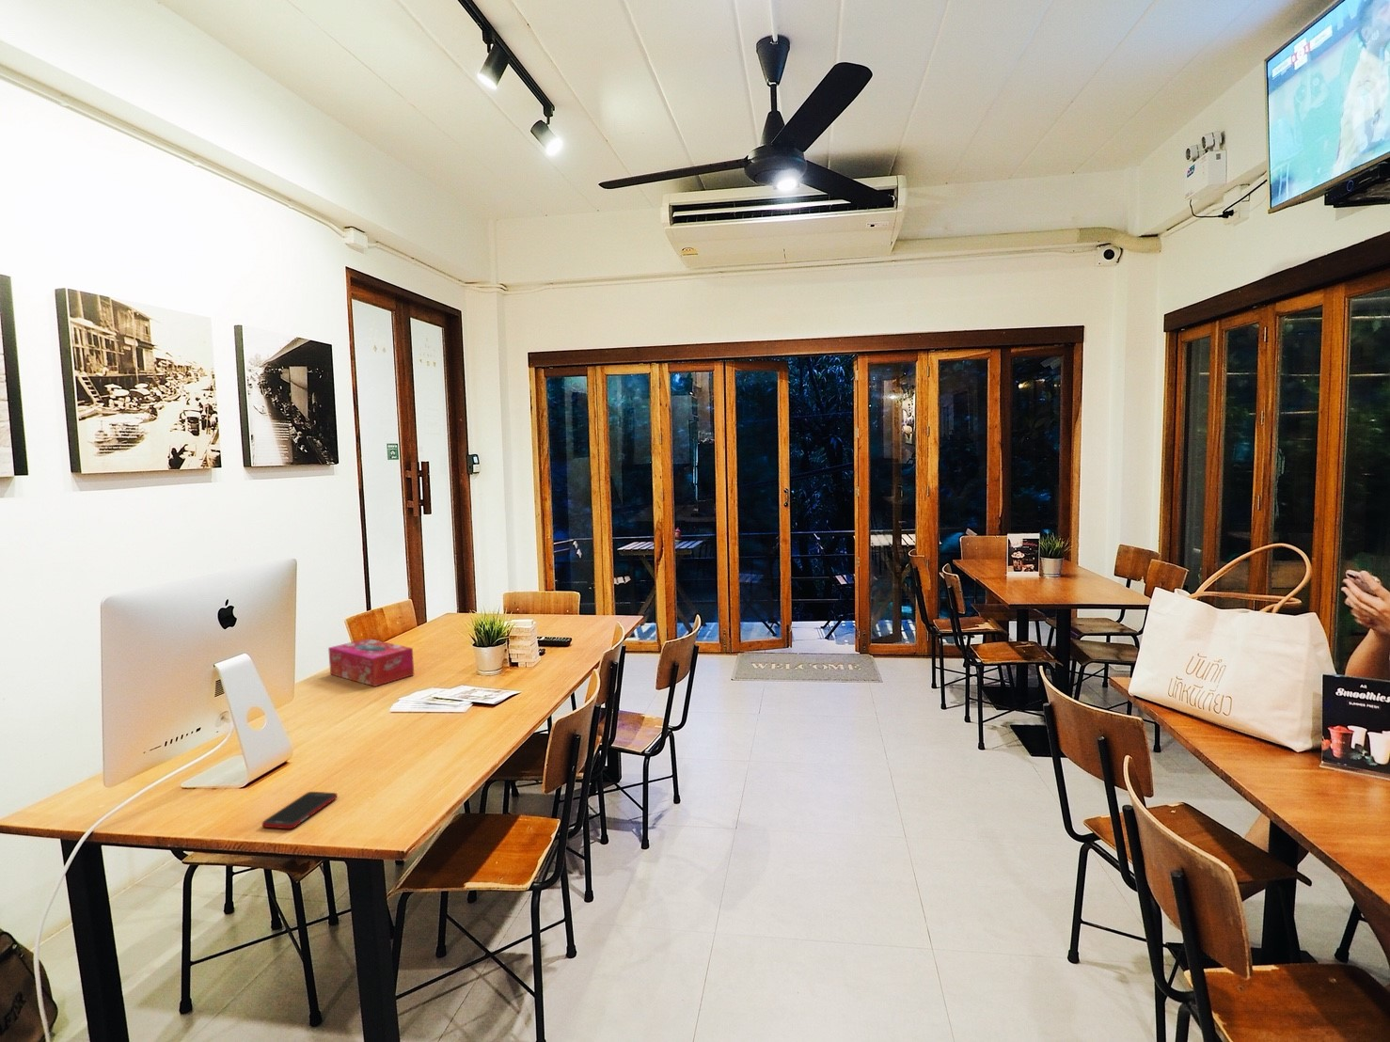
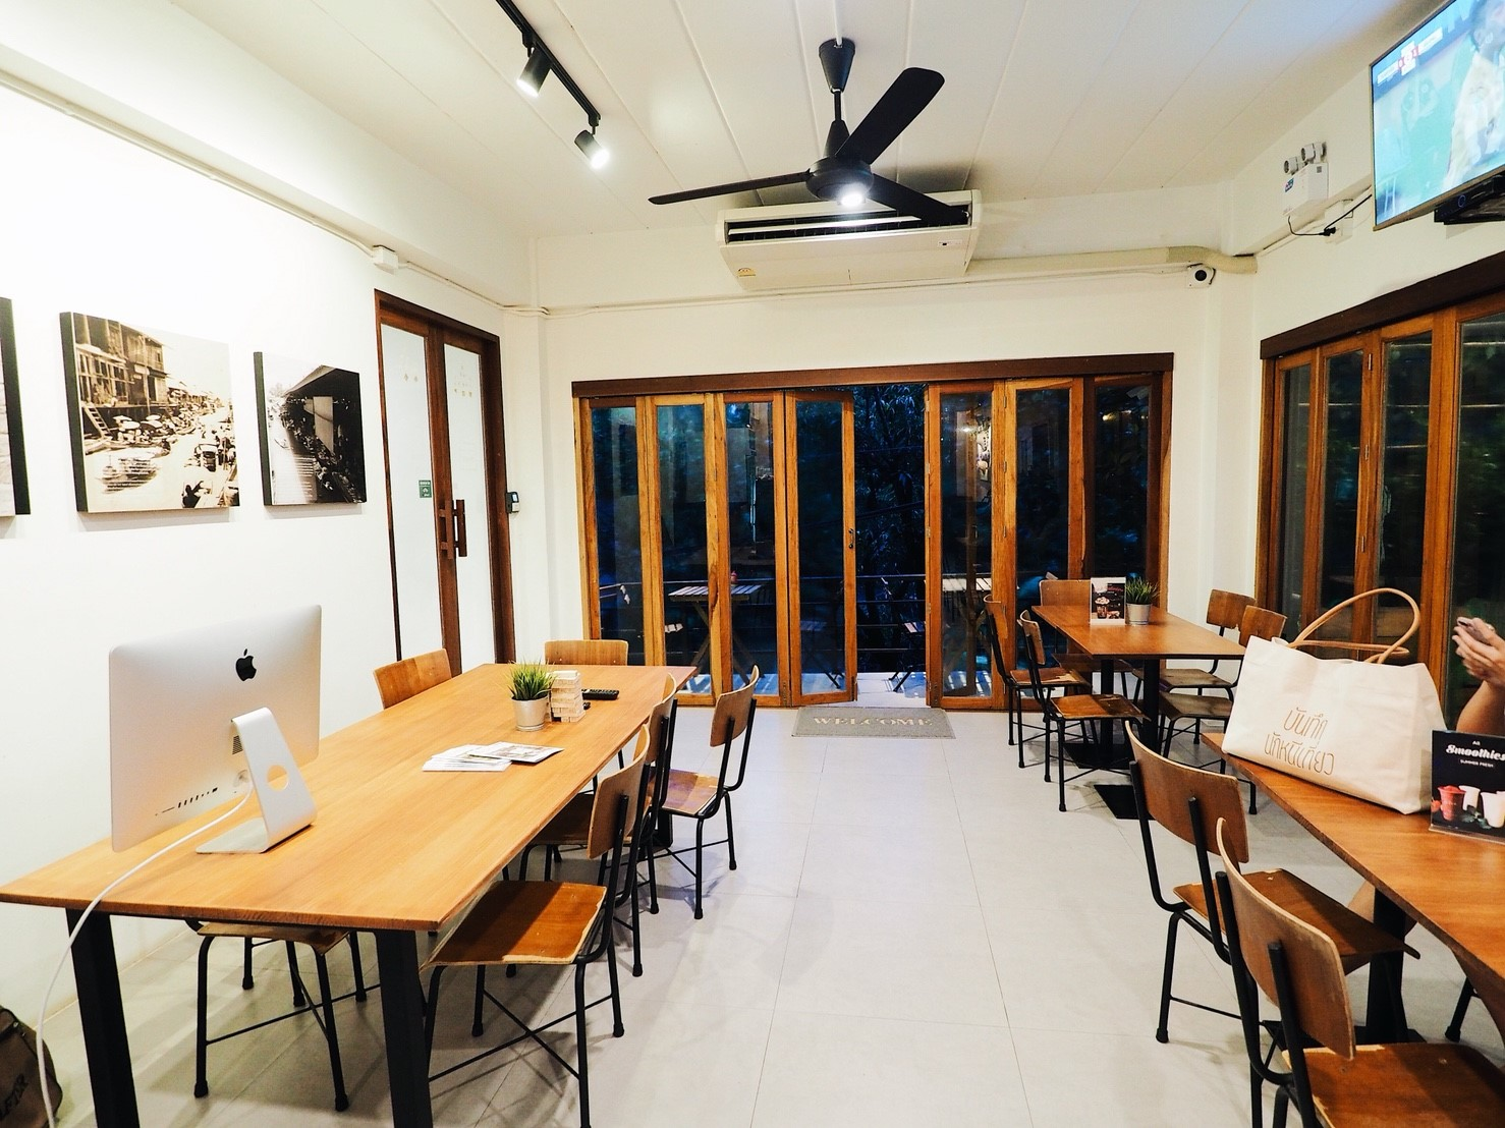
- cell phone (301, 809)
- tissue box (371, 661)
